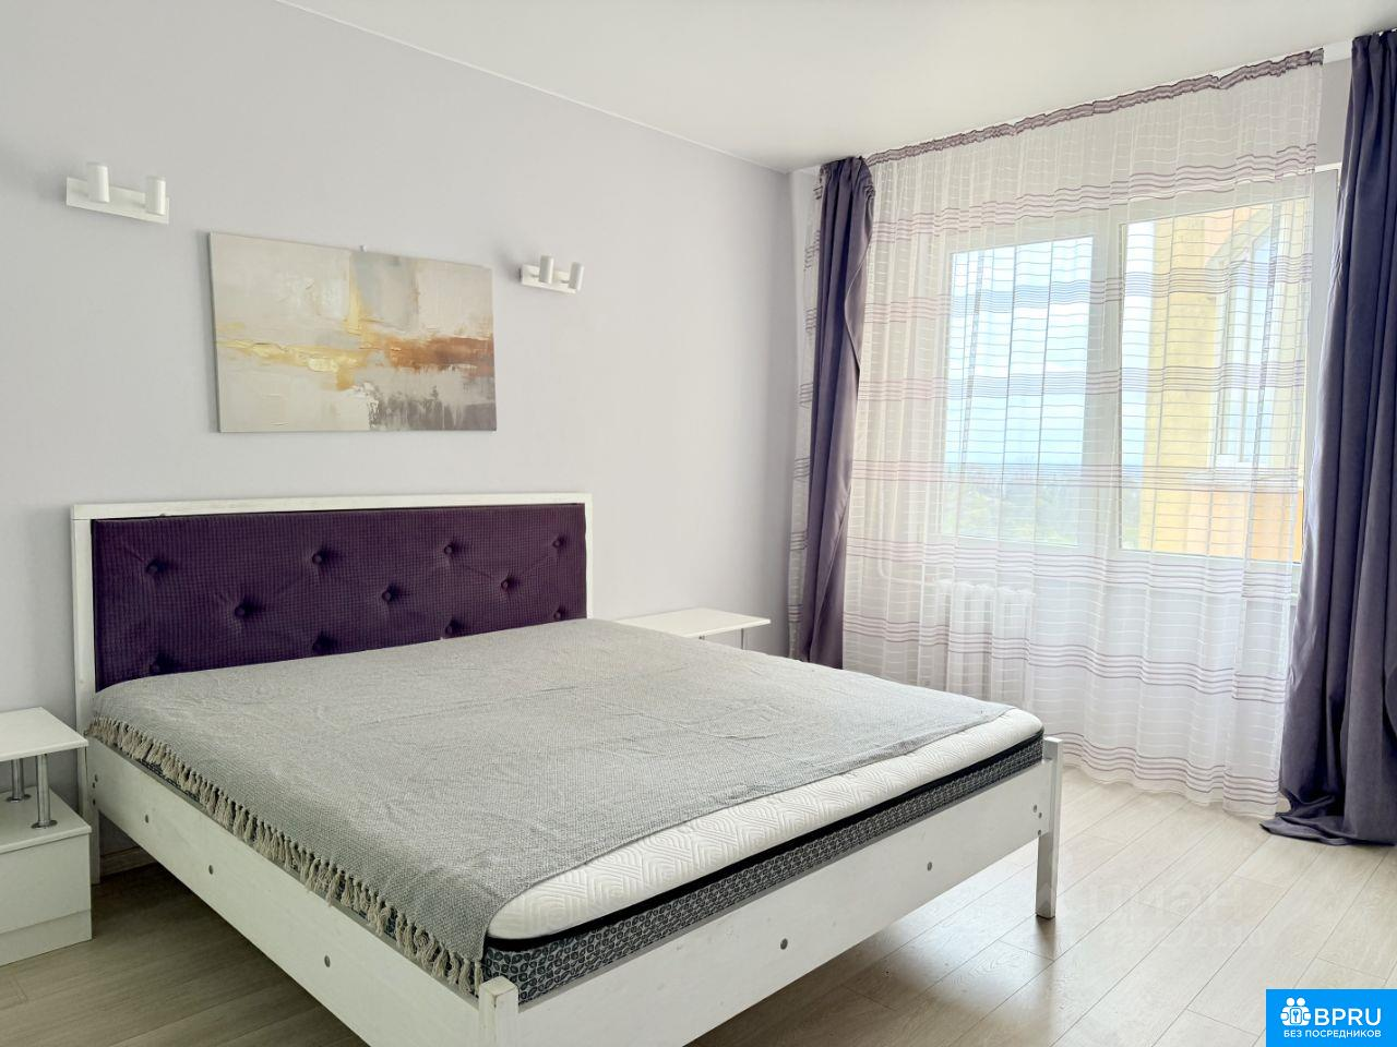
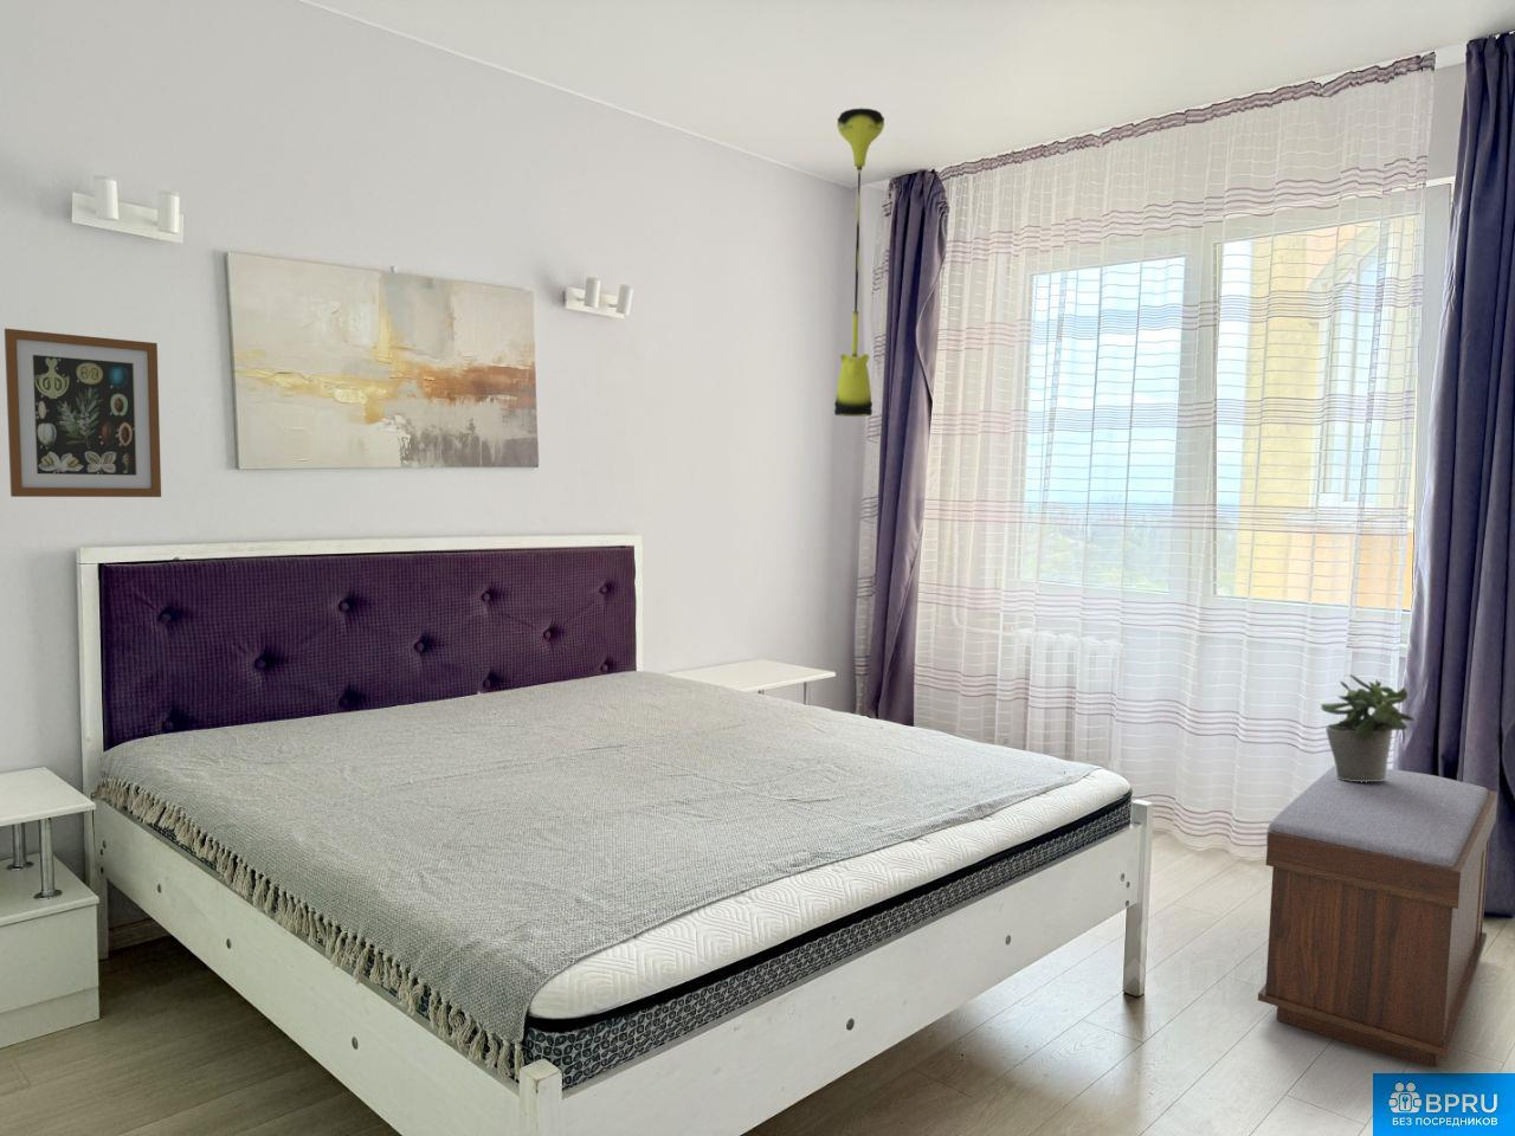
+ potted plant (1383, 731)
+ pendant light (857, 266)
+ wall art (86, 416)
+ bench (1383, 894)
